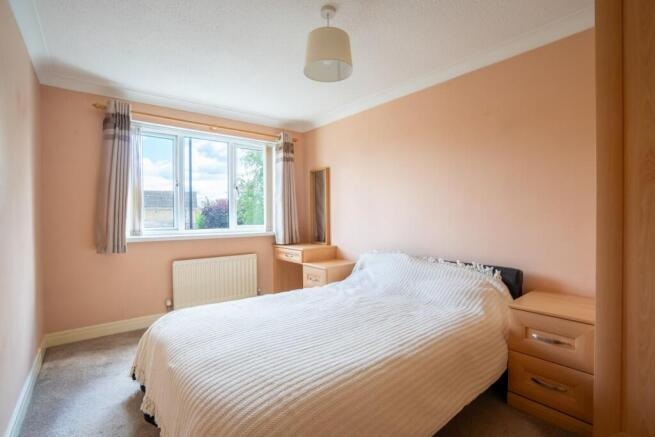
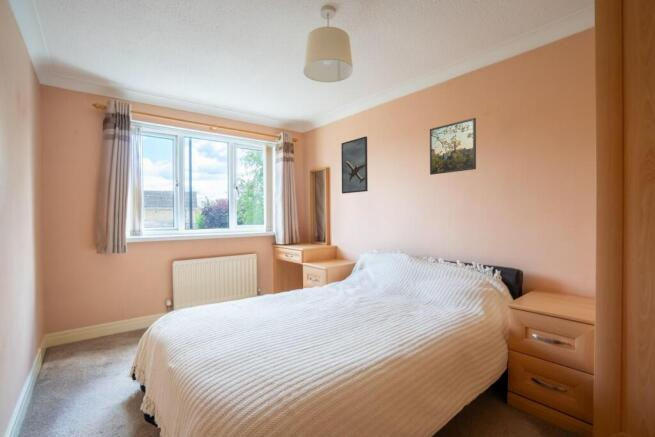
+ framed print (353, 166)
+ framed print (451, 148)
